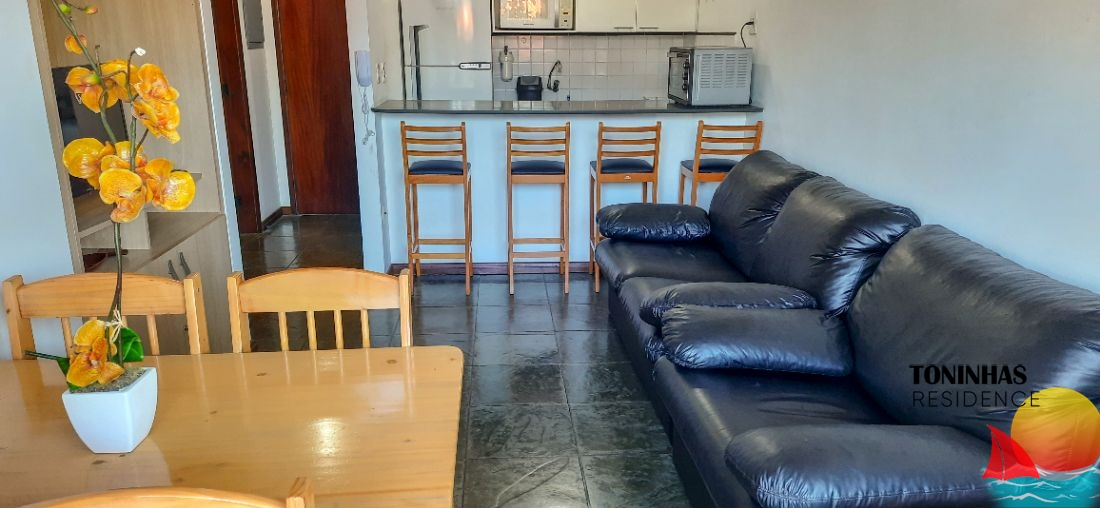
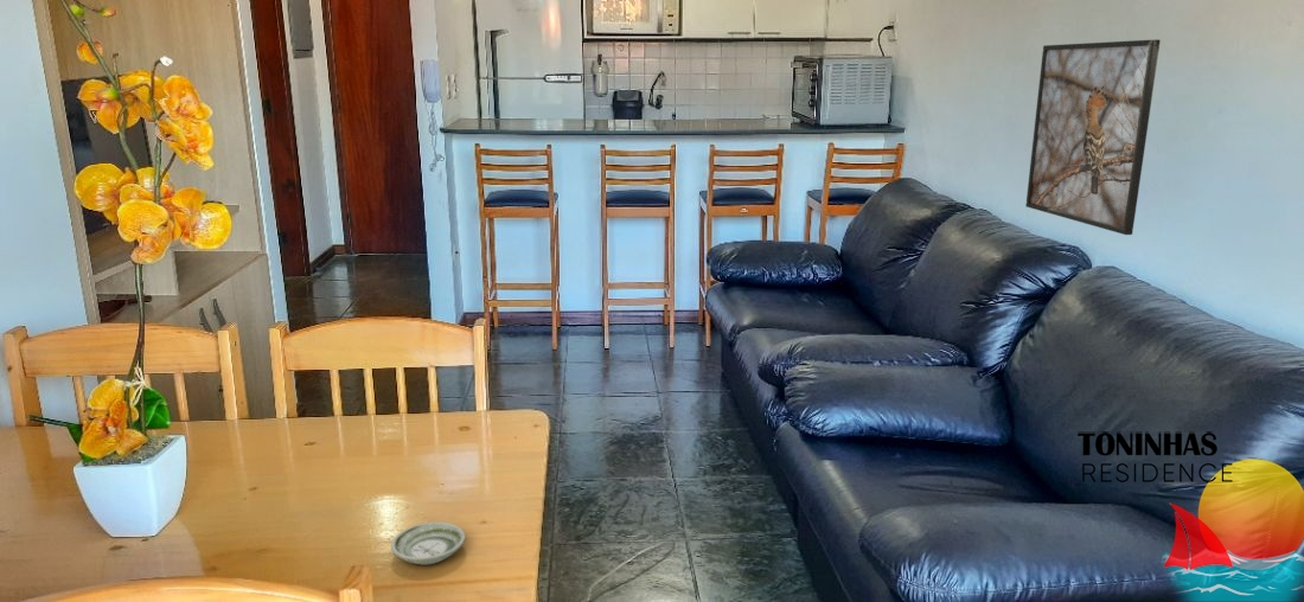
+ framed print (1085, 133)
+ saucer (428, 546)
